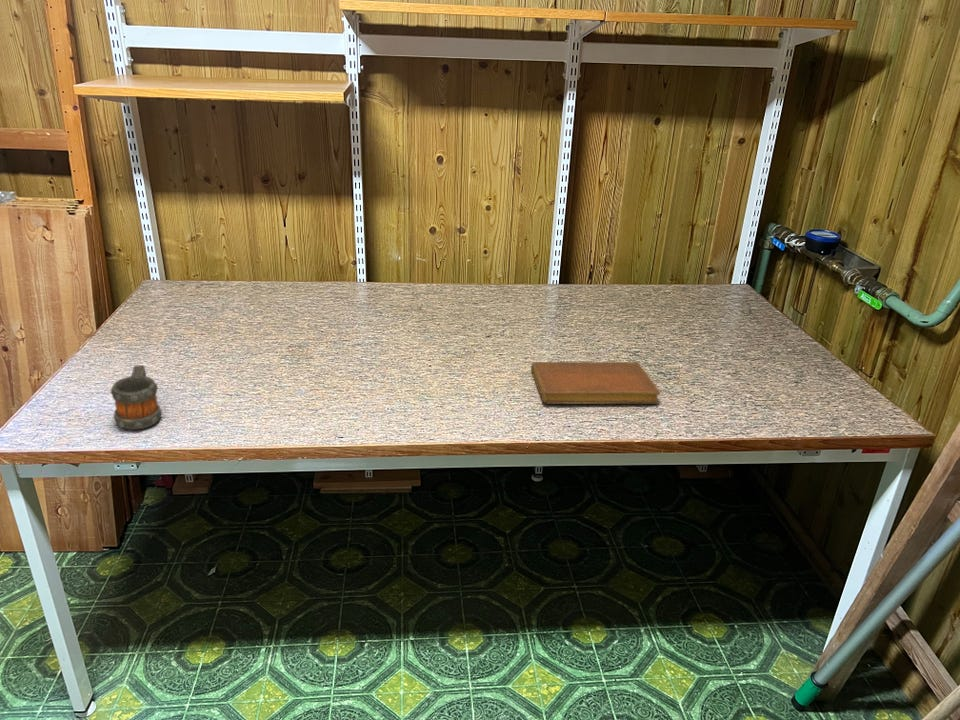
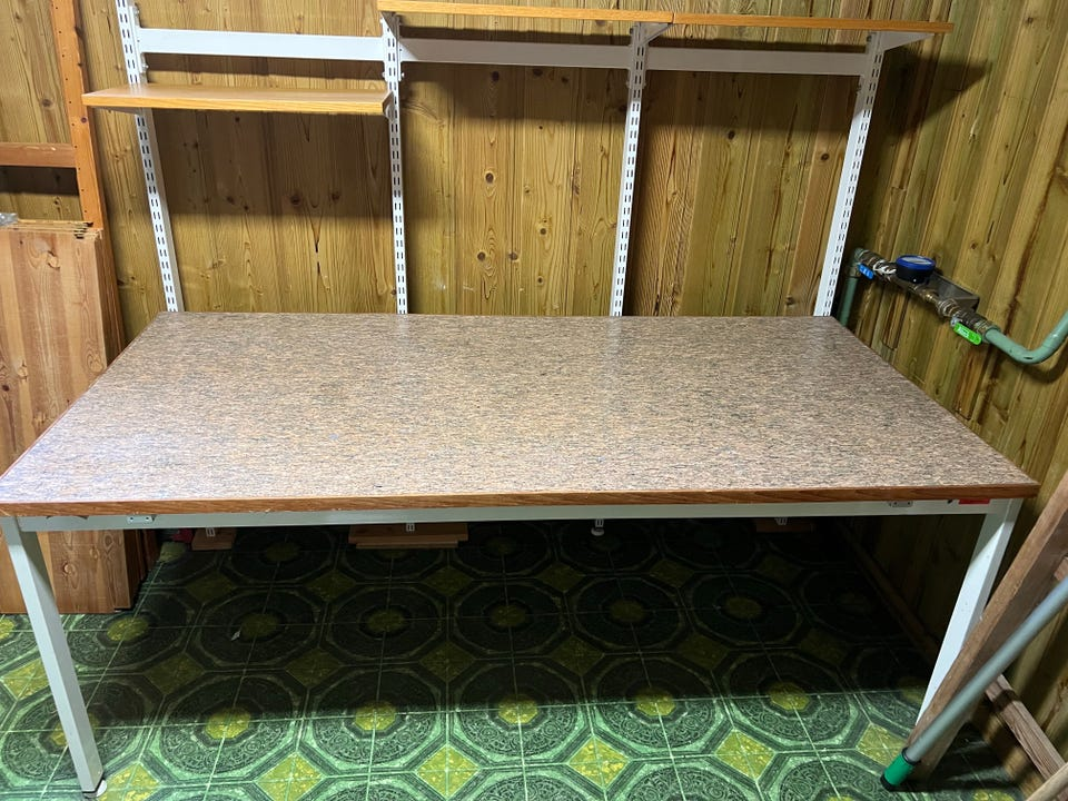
- mug (137, 396)
- notebook (593, 381)
